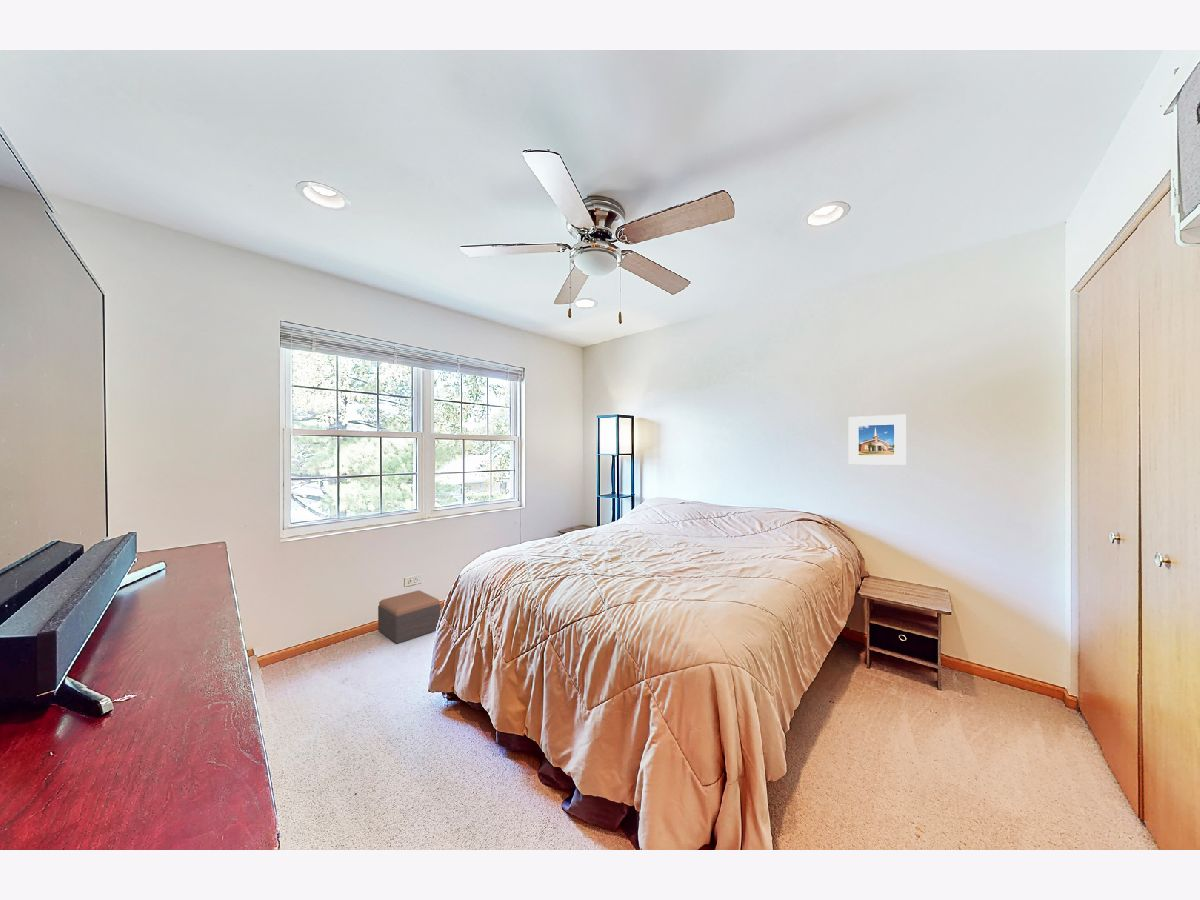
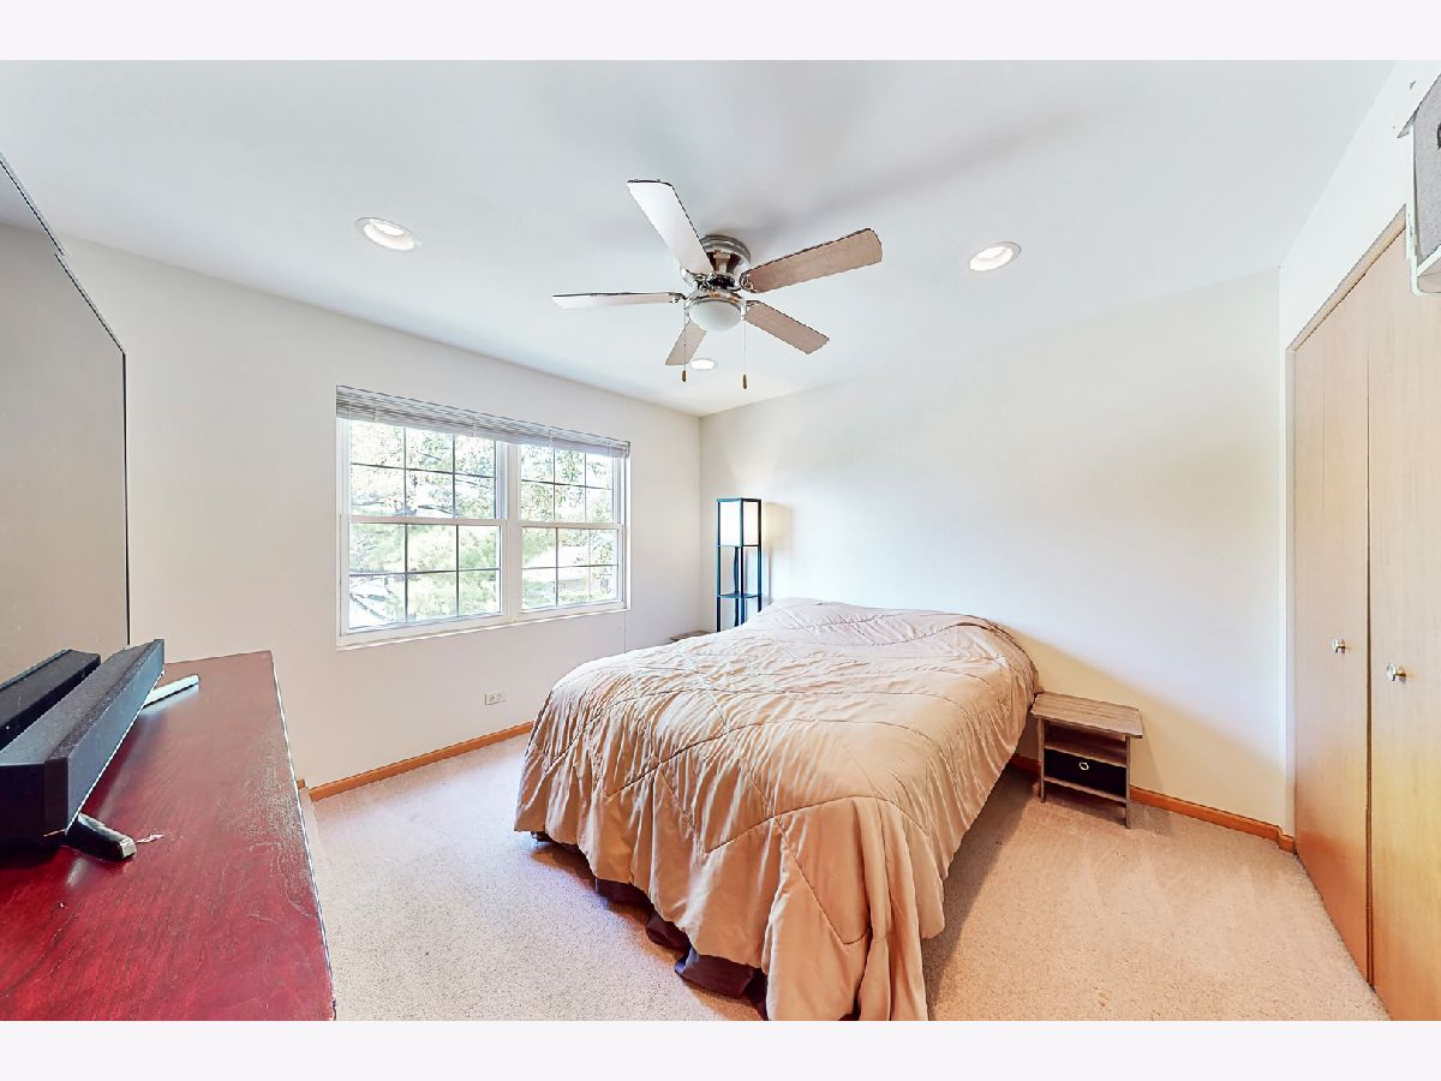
- footstool (409, 614)
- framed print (876, 440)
